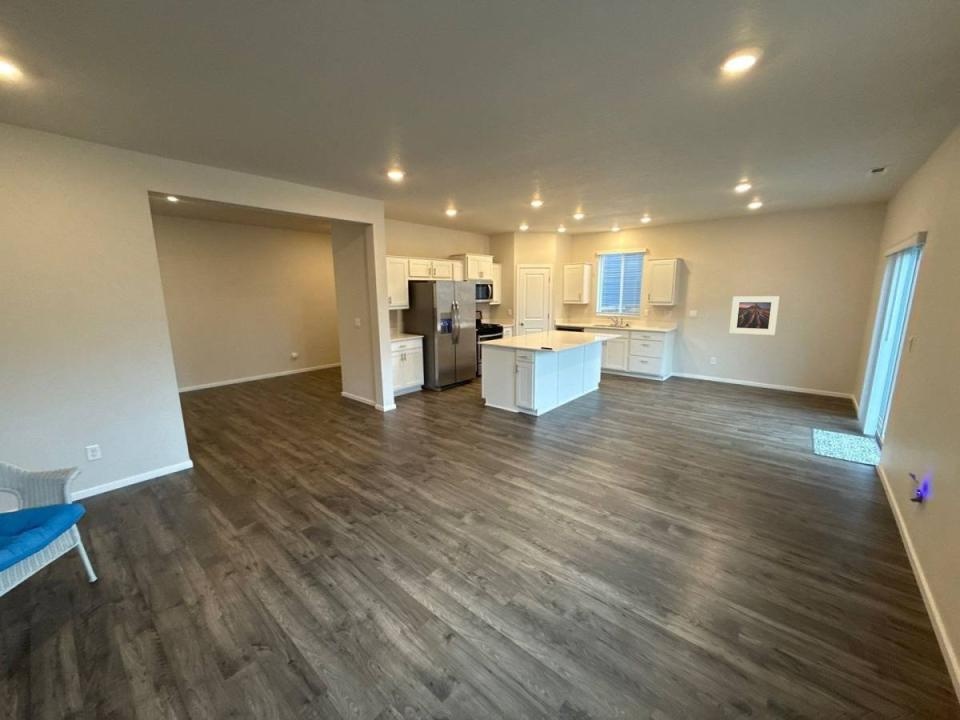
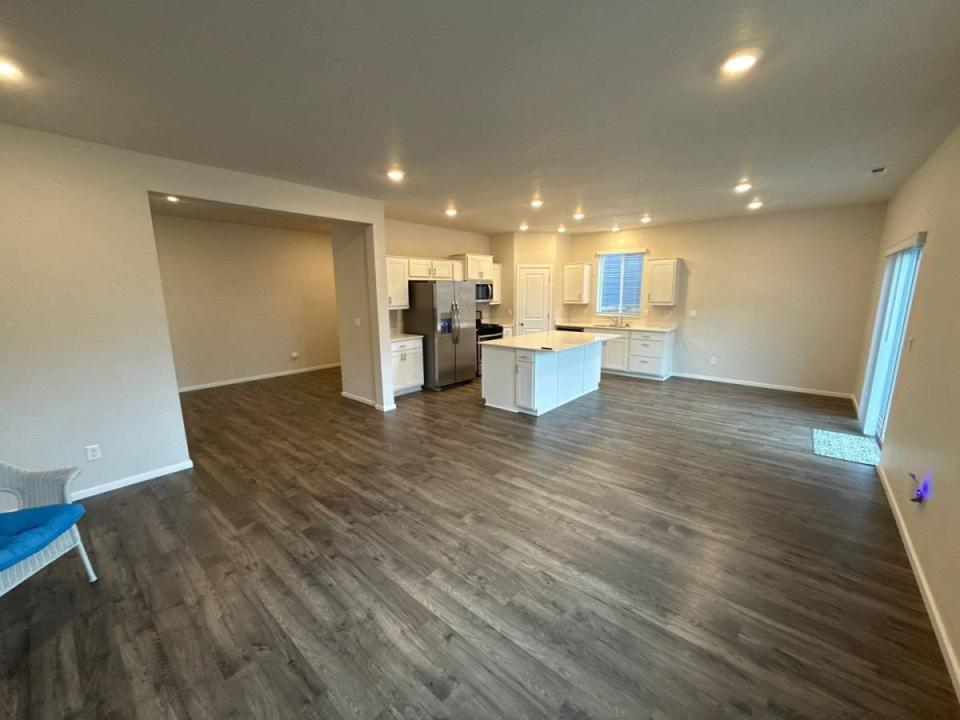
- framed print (753, 315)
